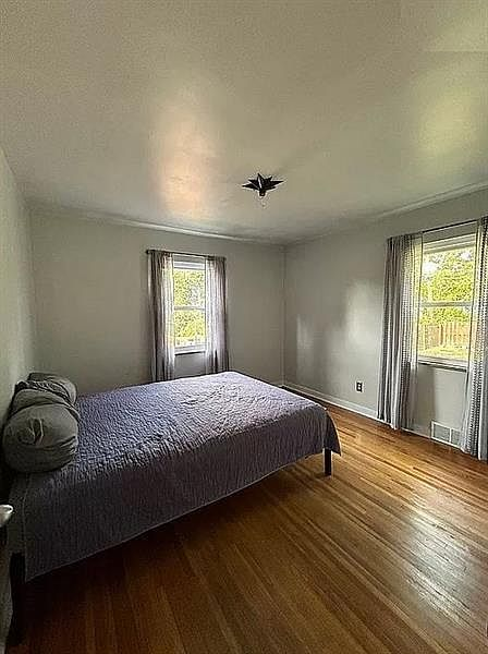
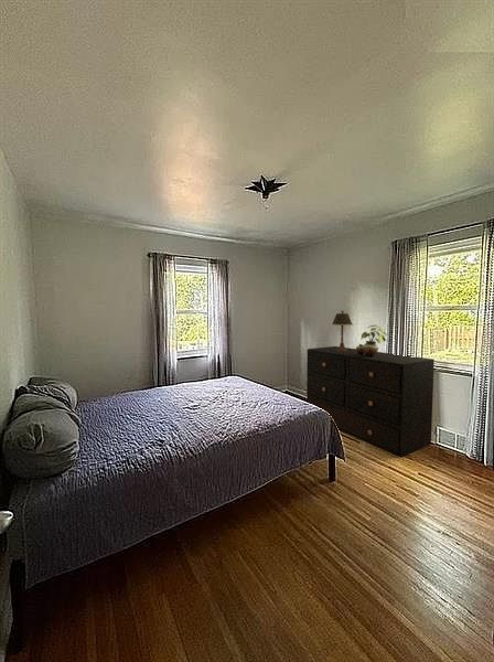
+ dresser (361, 391)
+ potted plant (372, 341)
+ table lamp (342, 330)
